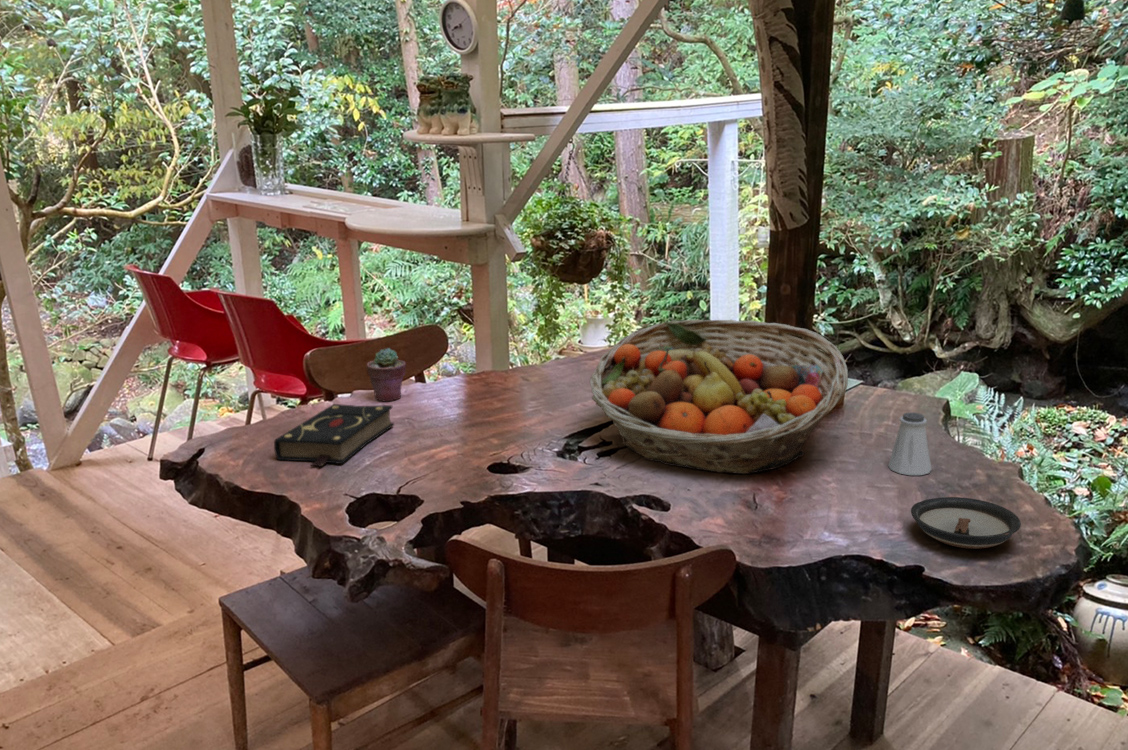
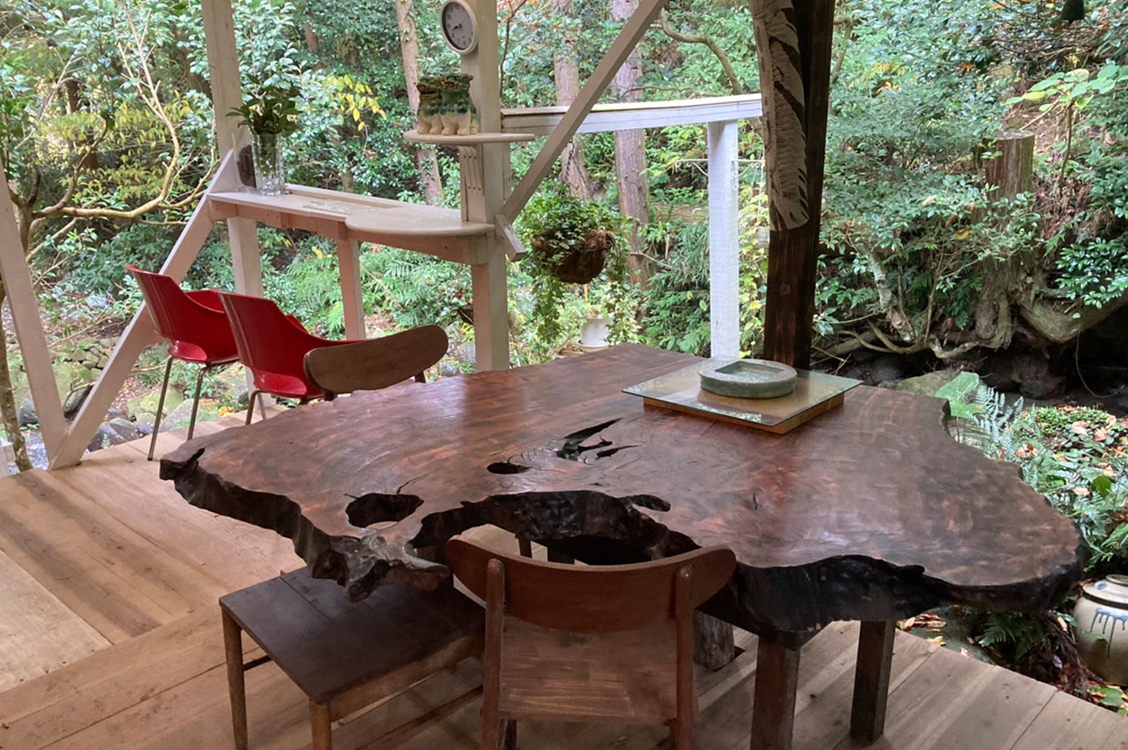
- fruit basket (714, 391)
- potted succulent (386, 373)
- saltshaker (911, 441)
- saucer (963, 526)
- book (332, 433)
